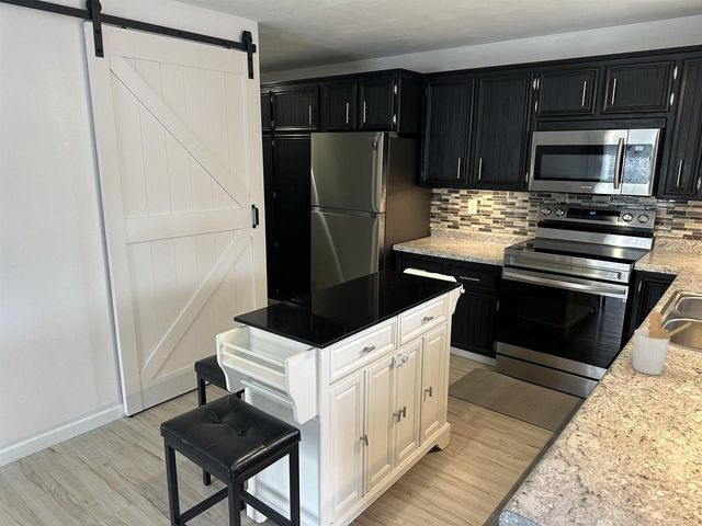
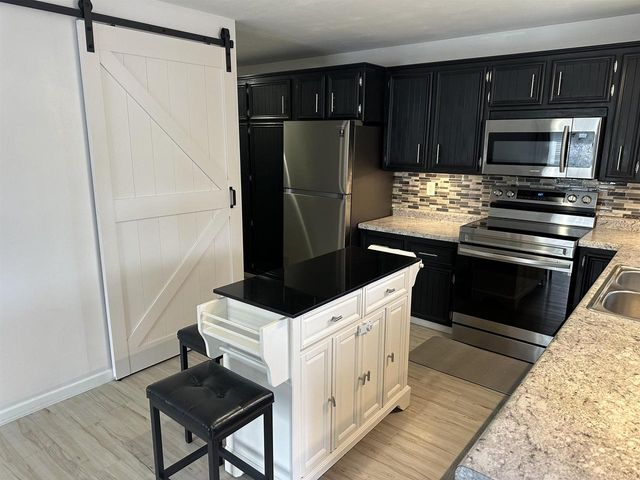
- utensil holder (660, 344)
